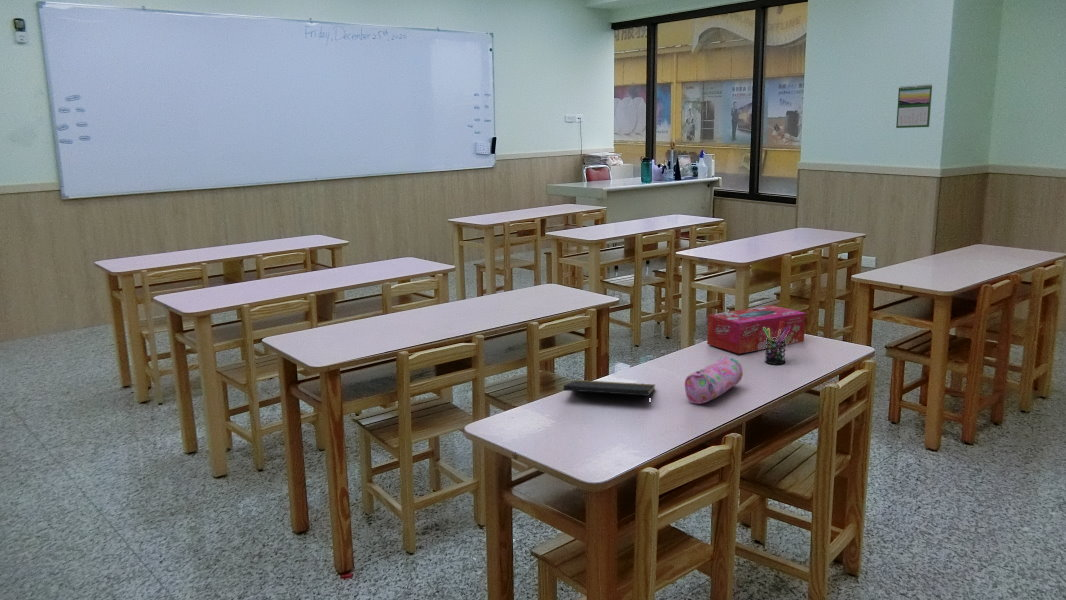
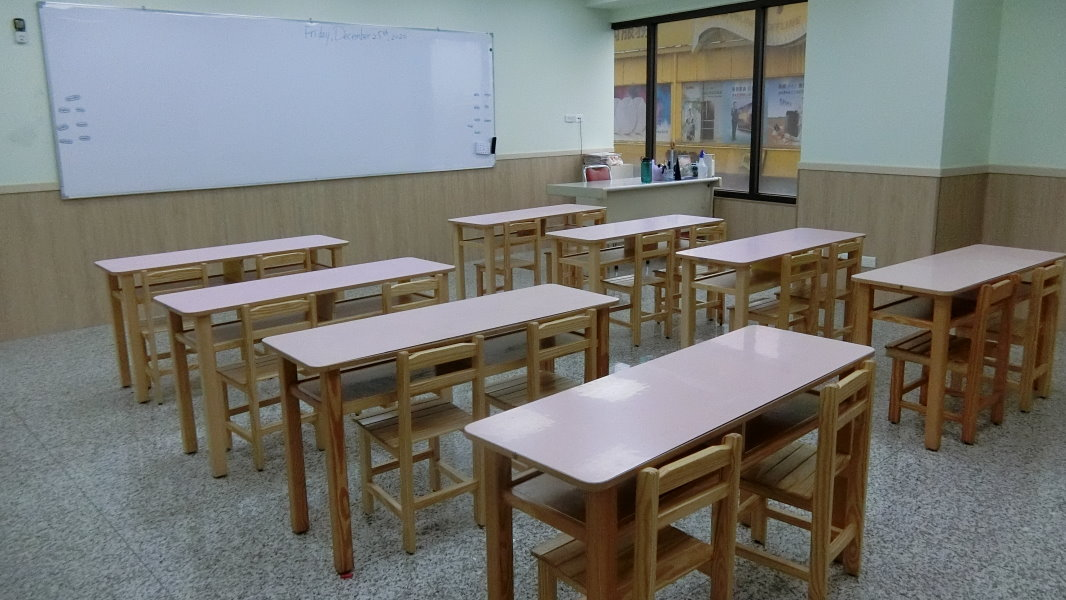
- tissue box (756, 328)
- pencil case (713, 379)
- notepad (610, 387)
- pen holder (774, 341)
- calendar (913, 106)
